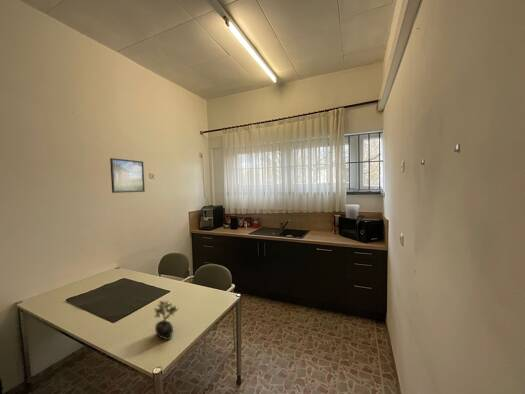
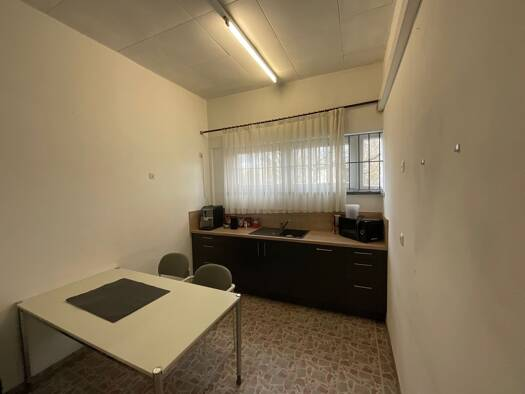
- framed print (128, 176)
- succulent plant (164, 319)
